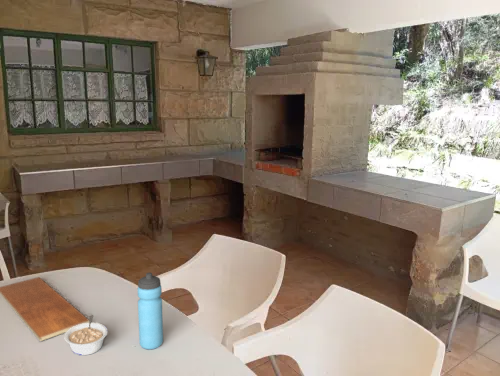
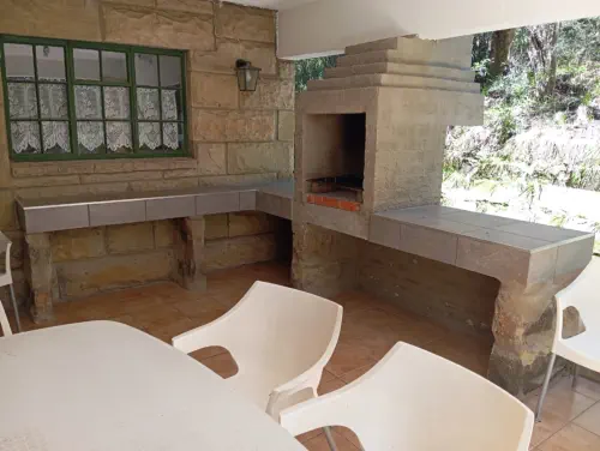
- chopping board (40, 304)
- legume (85, 338)
- water bottle (150, 309)
